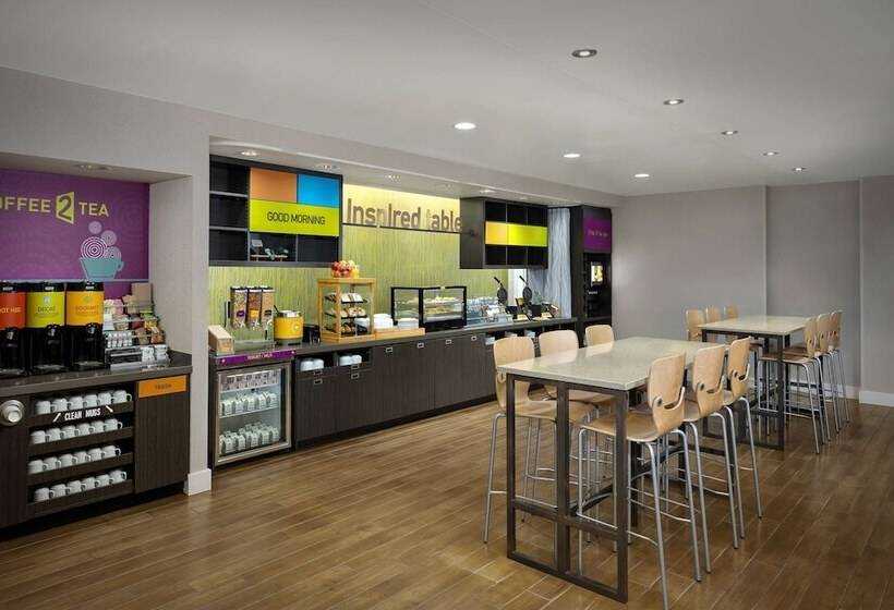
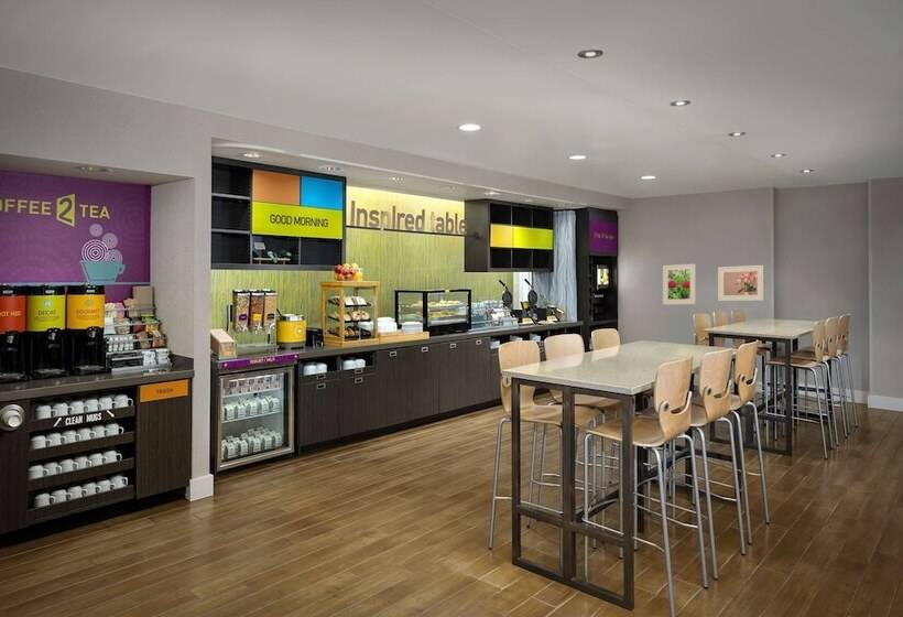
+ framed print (678, 284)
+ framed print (740, 283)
